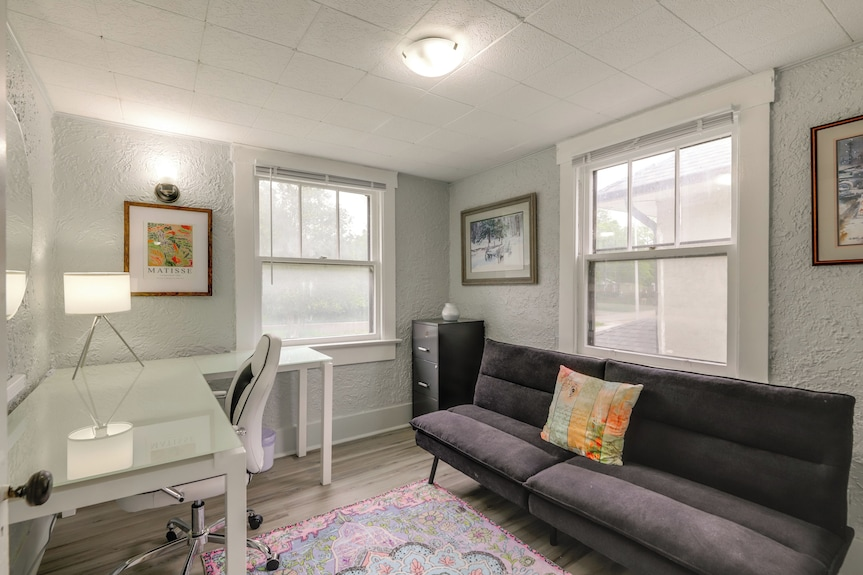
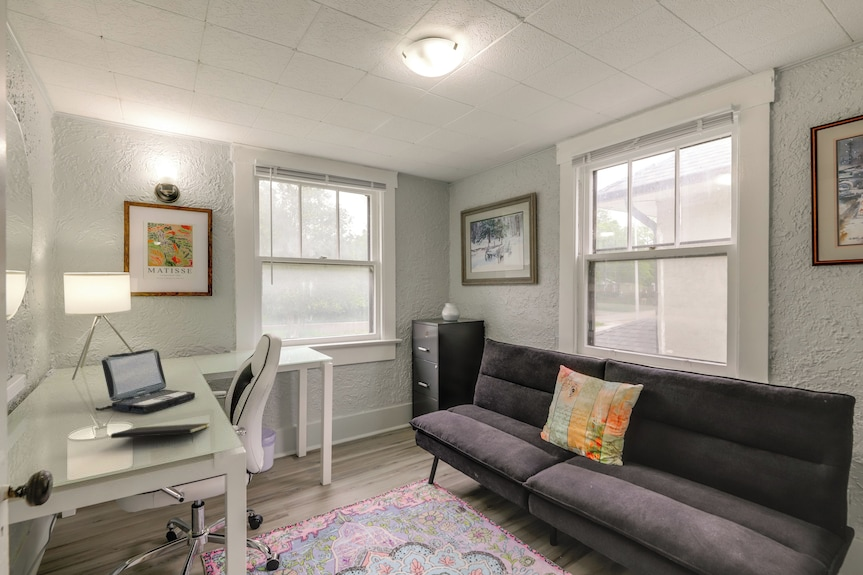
+ notepad (163, 430)
+ laptop (148, 378)
